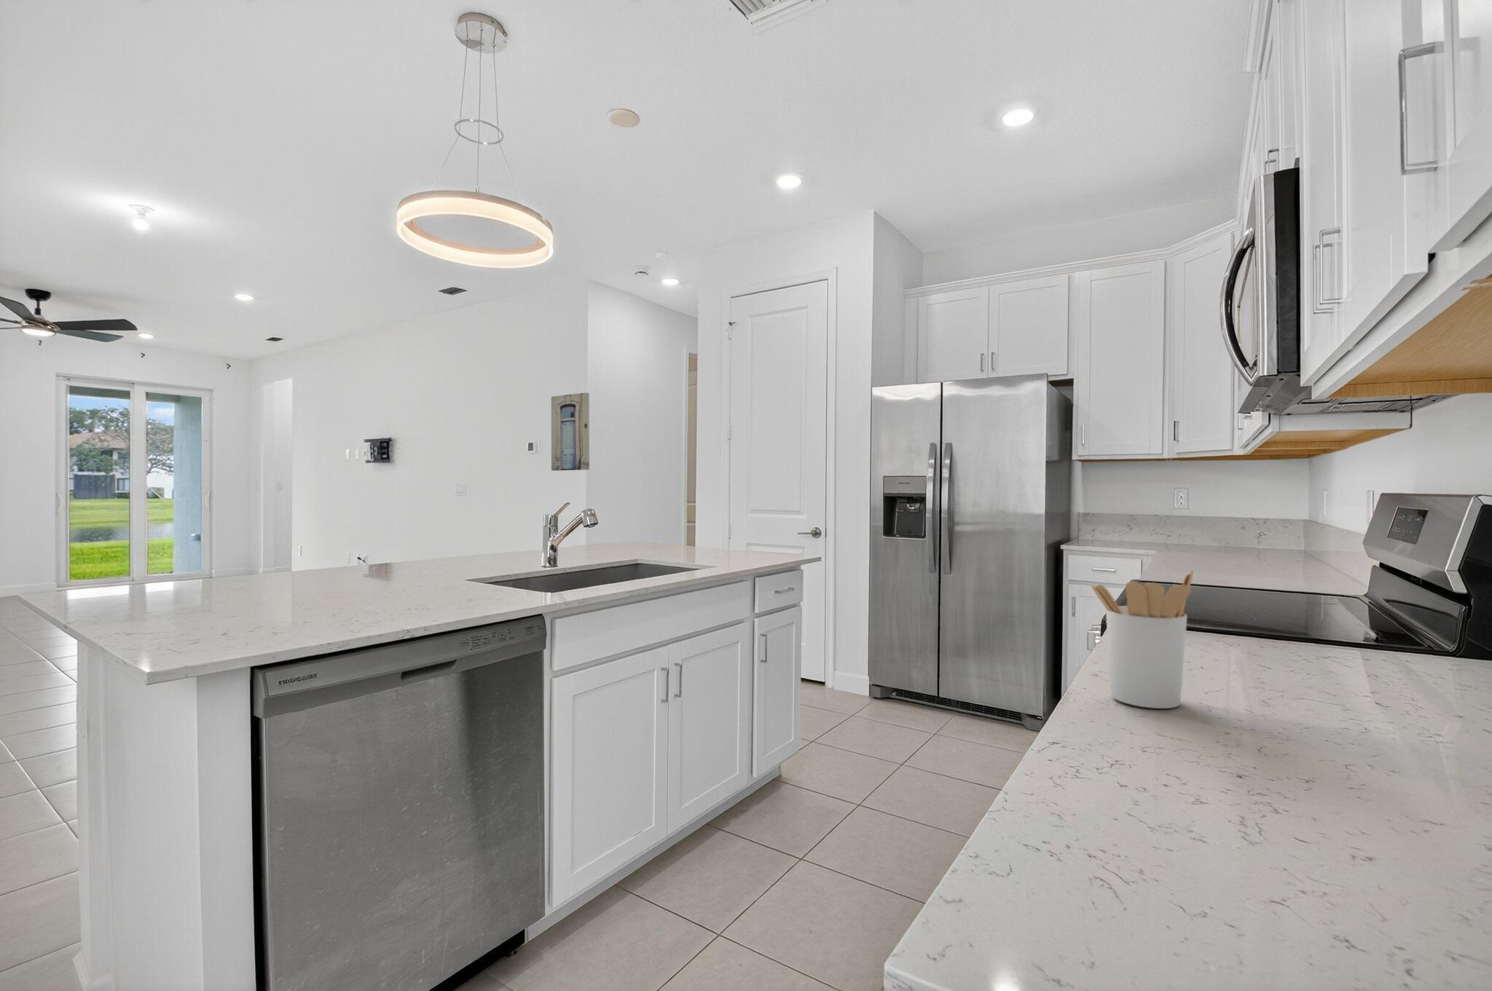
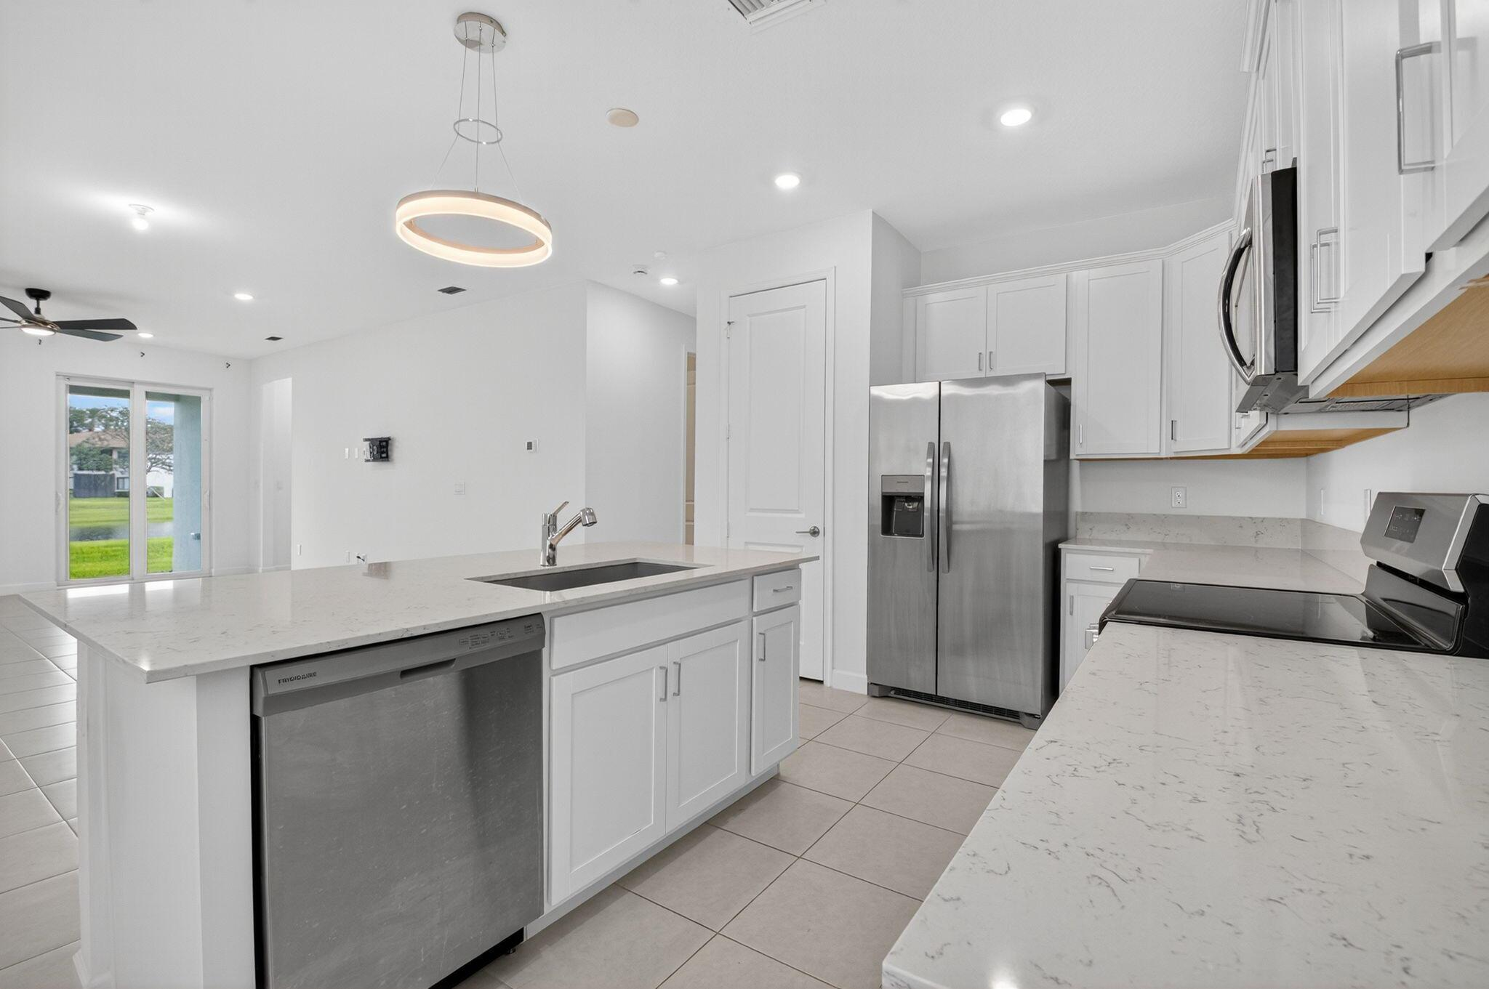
- utensil holder (1149, 637)
- wall art (570, 432)
